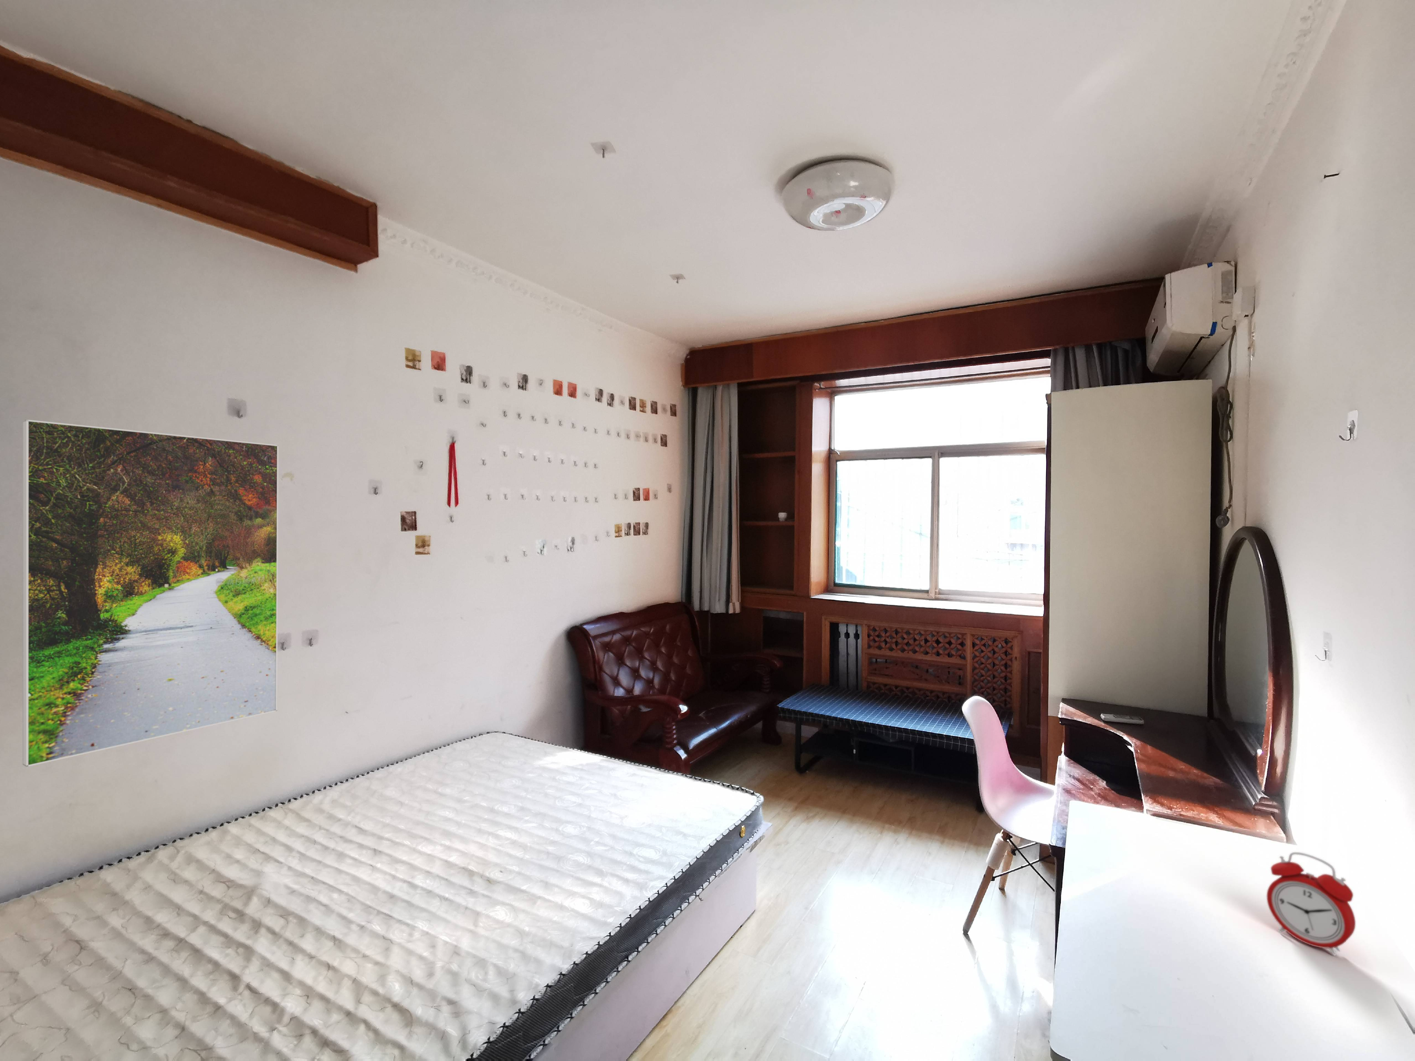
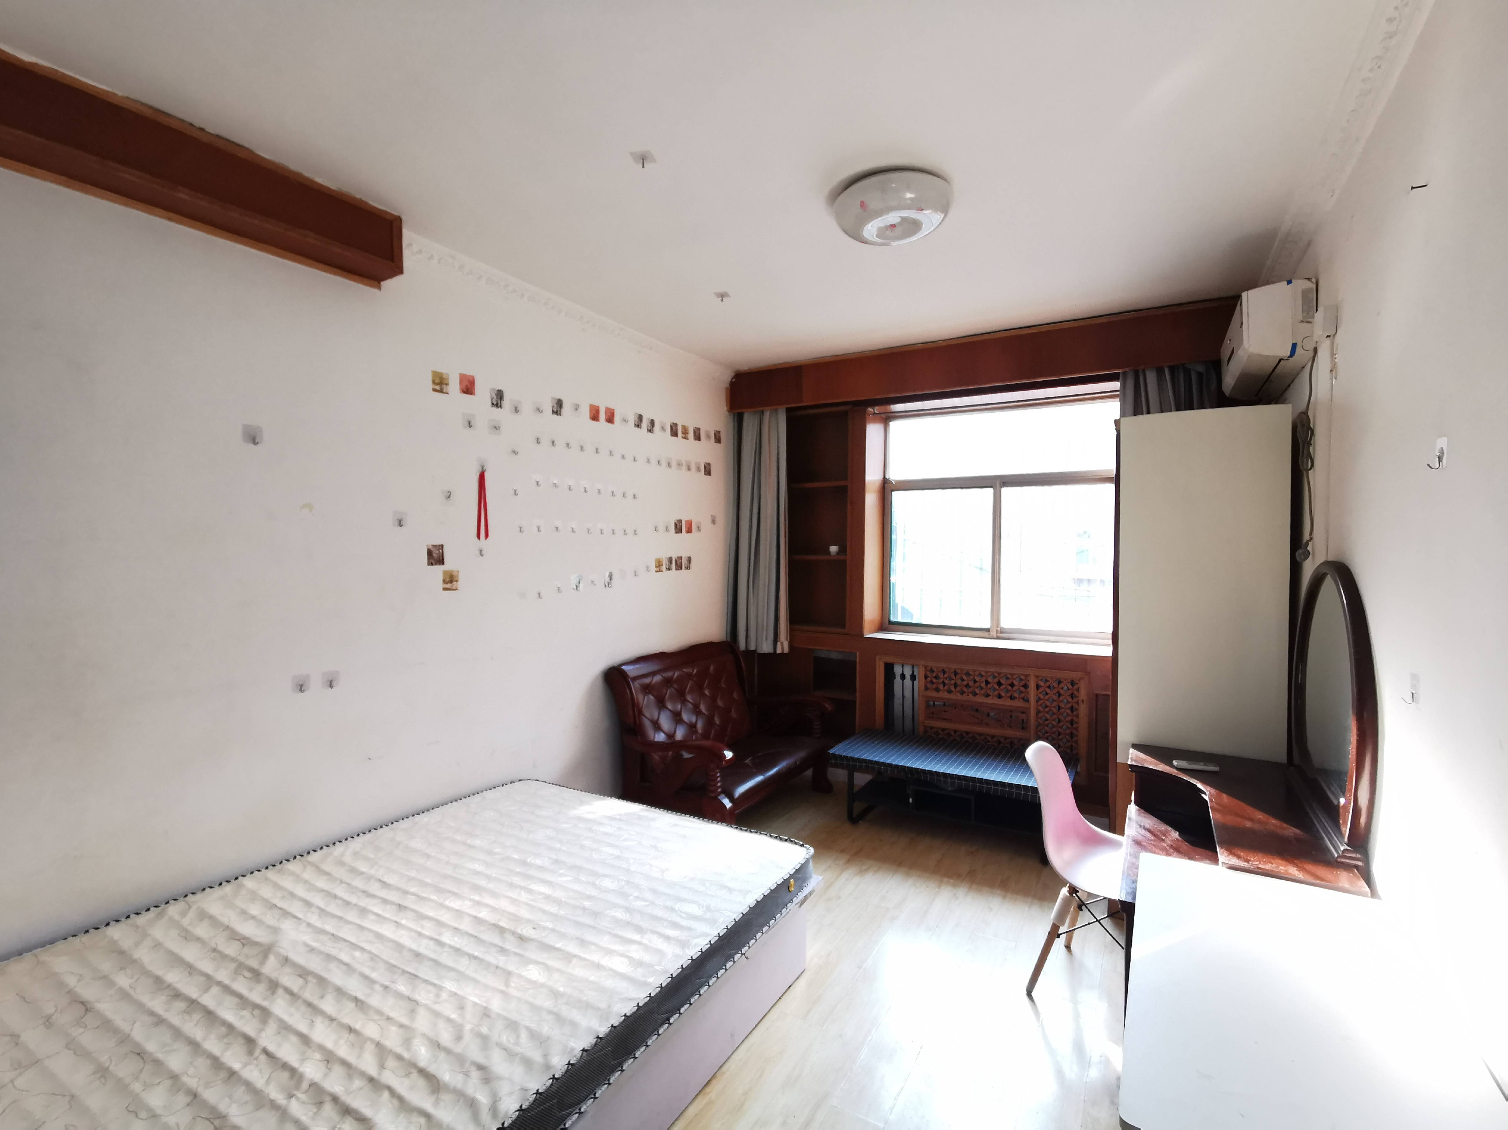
- alarm clock (1310, 898)
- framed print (166, 585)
